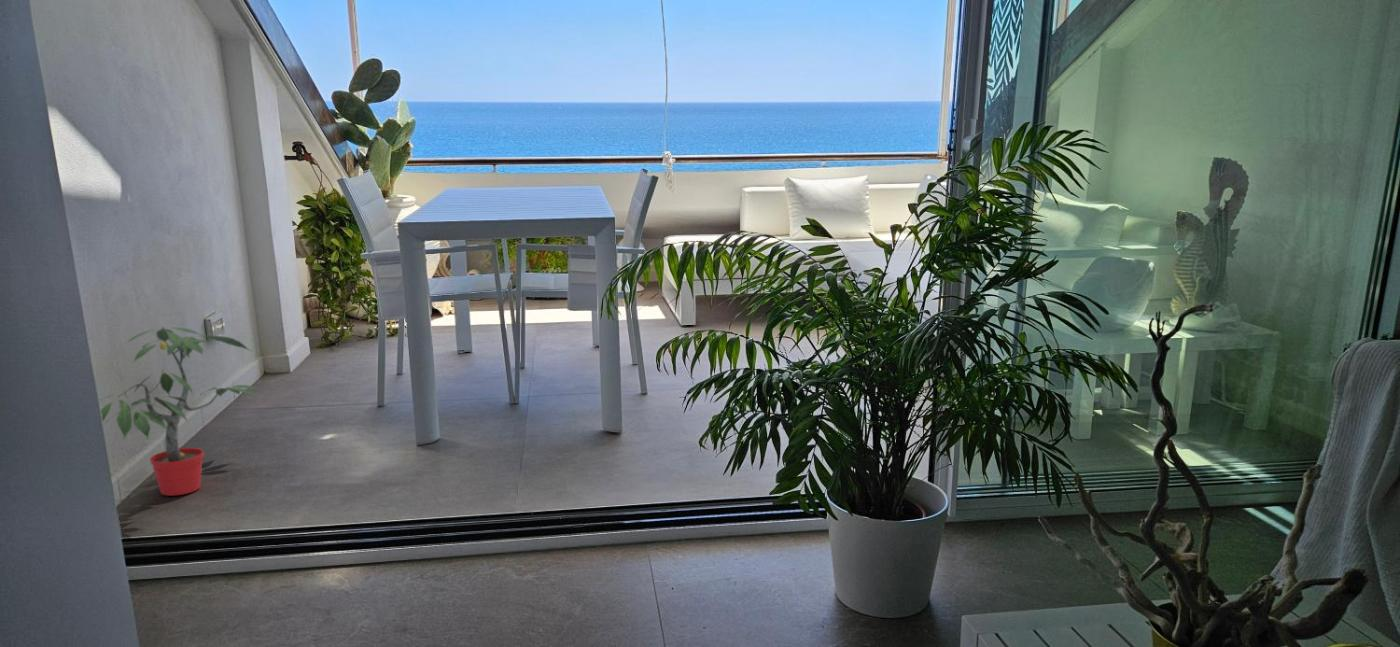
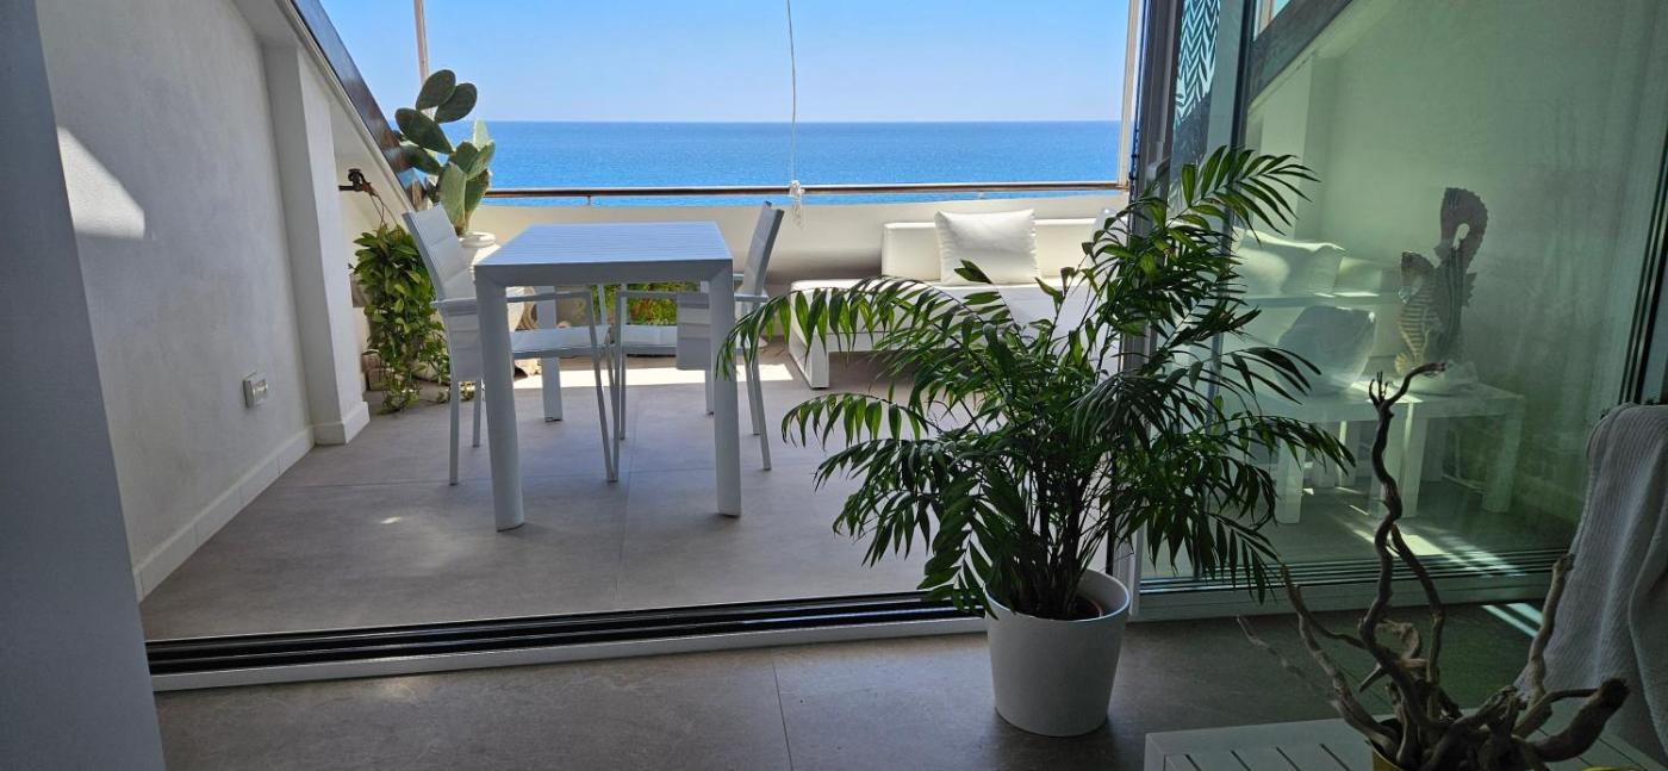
- potted plant (182, 409)
